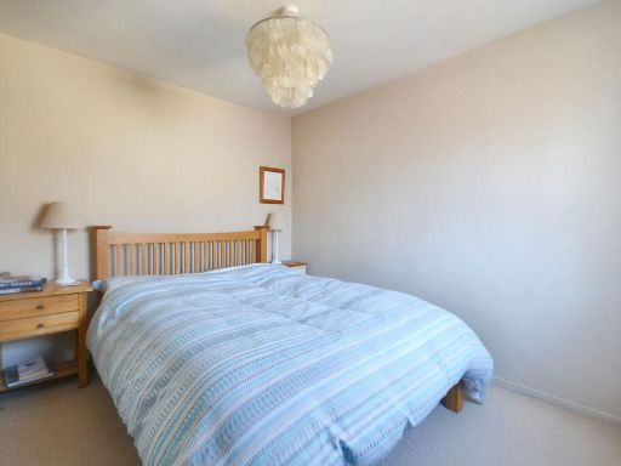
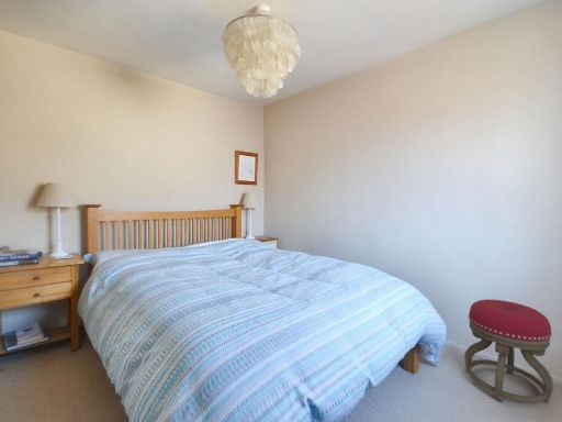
+ stool (506, 346)
